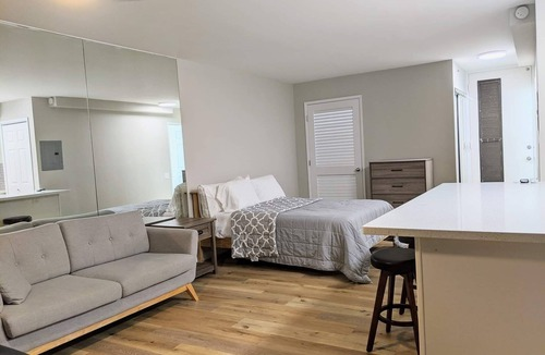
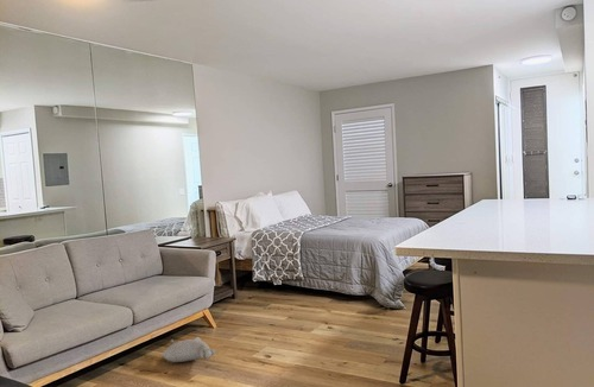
+ plush toy (189, 350)
